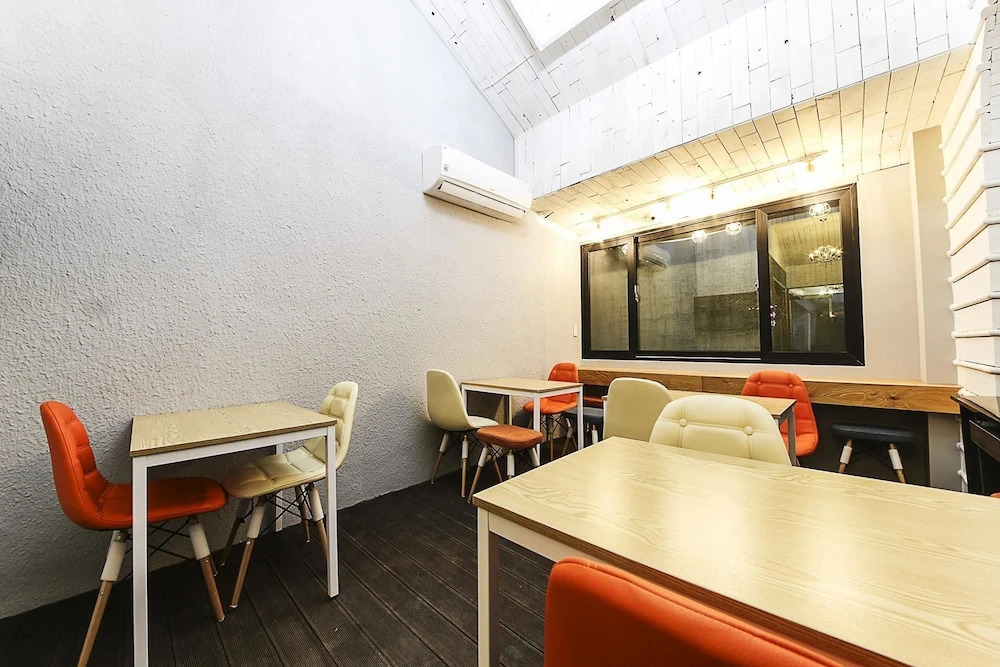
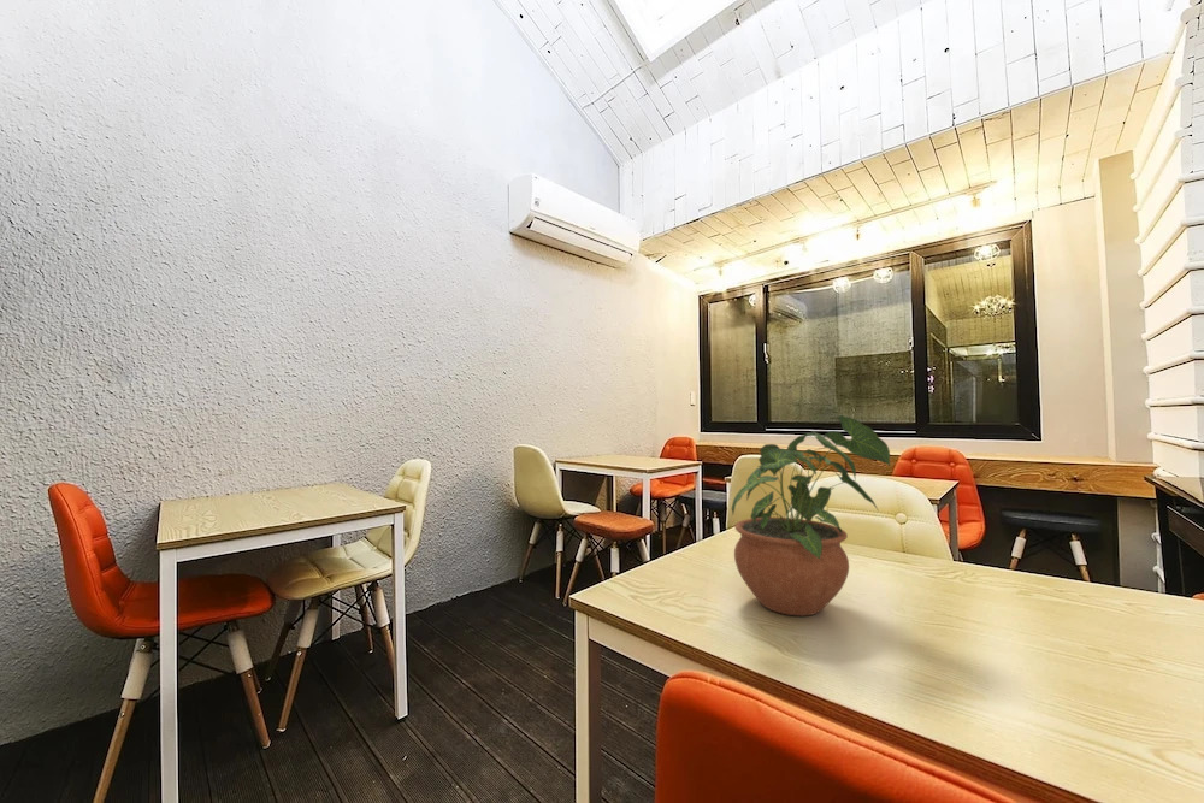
+ potted plant (810, 508)
